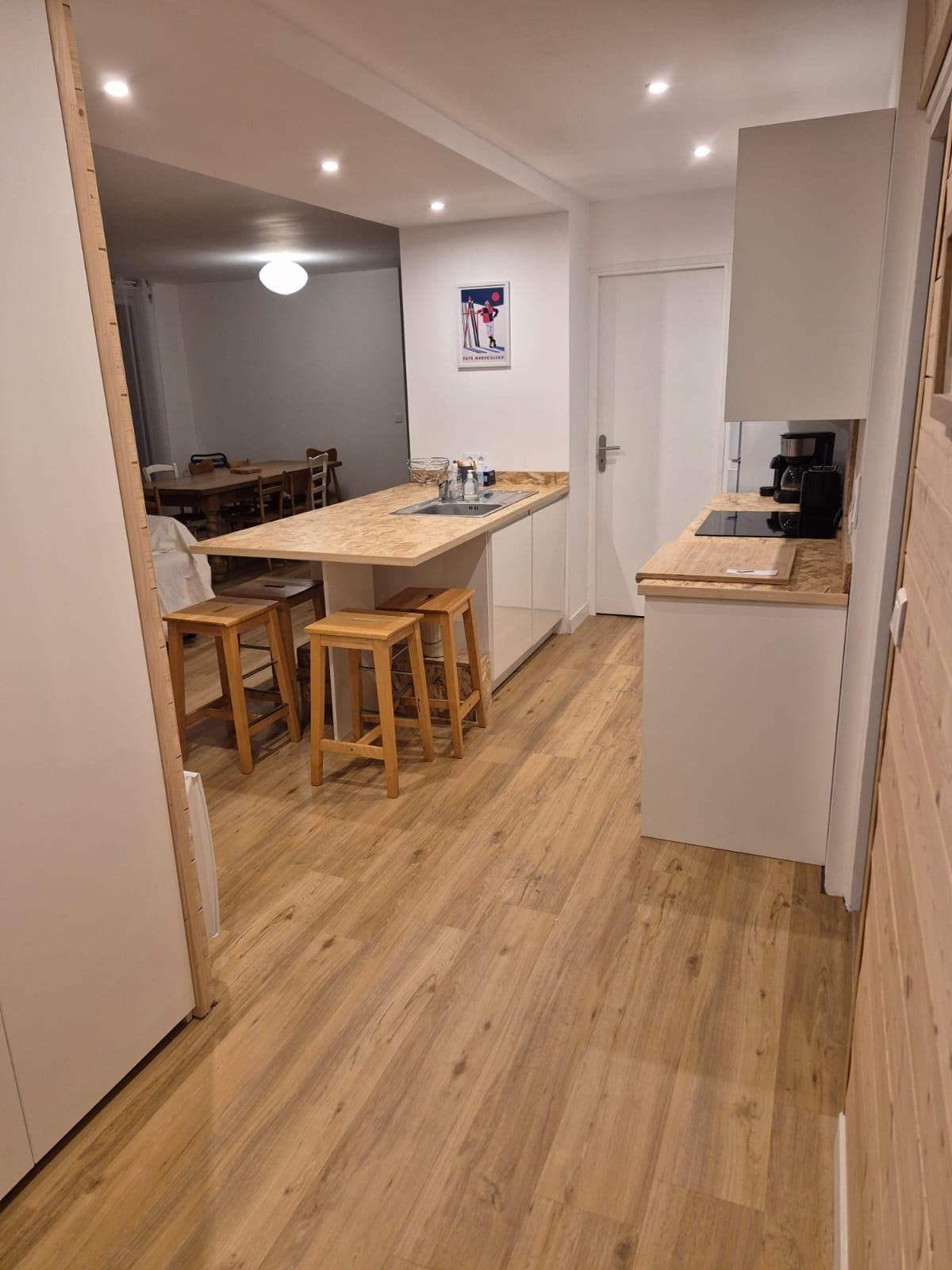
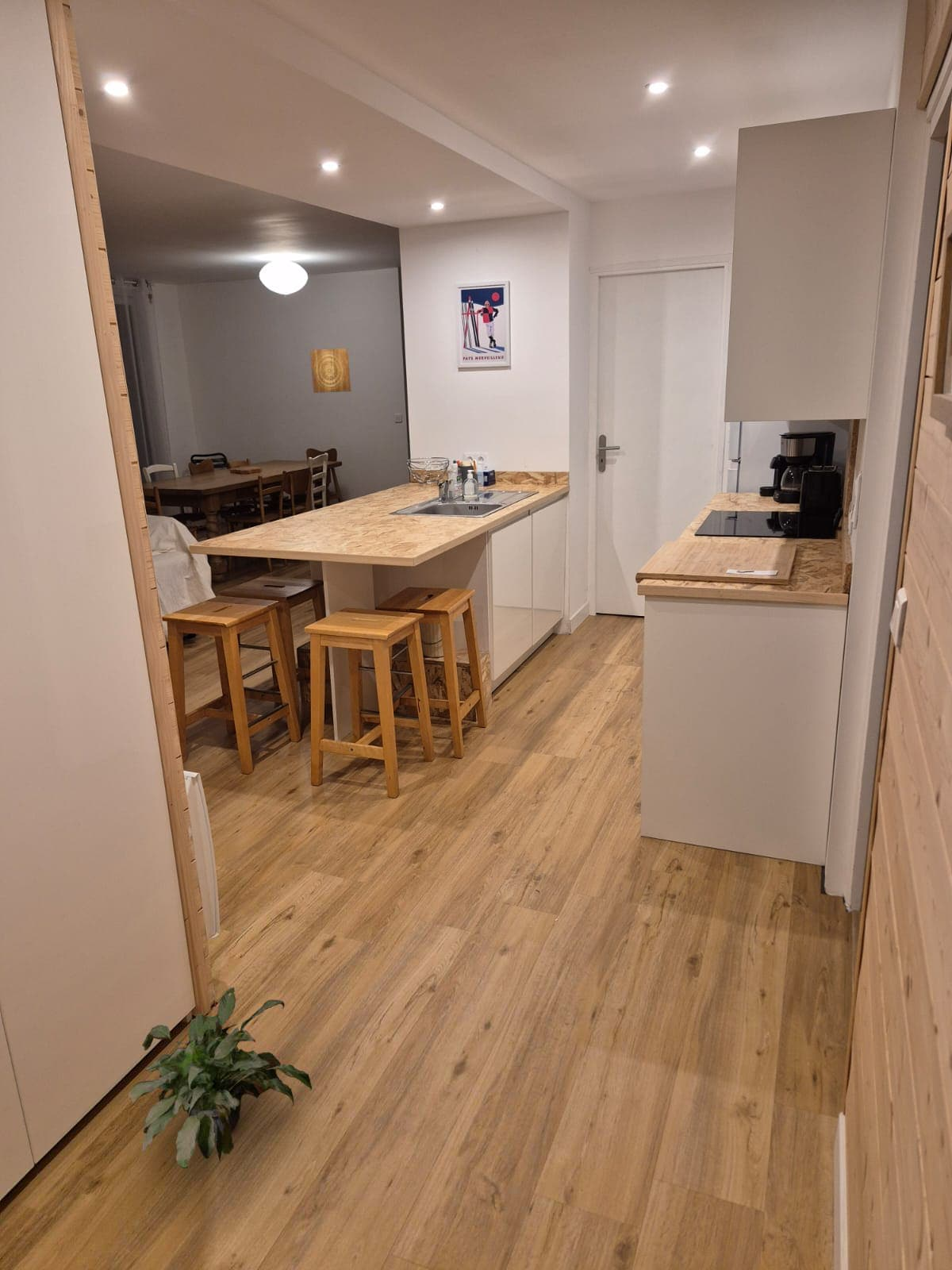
+ wall art (330, 371)
+ potted plant (213, 1078)
